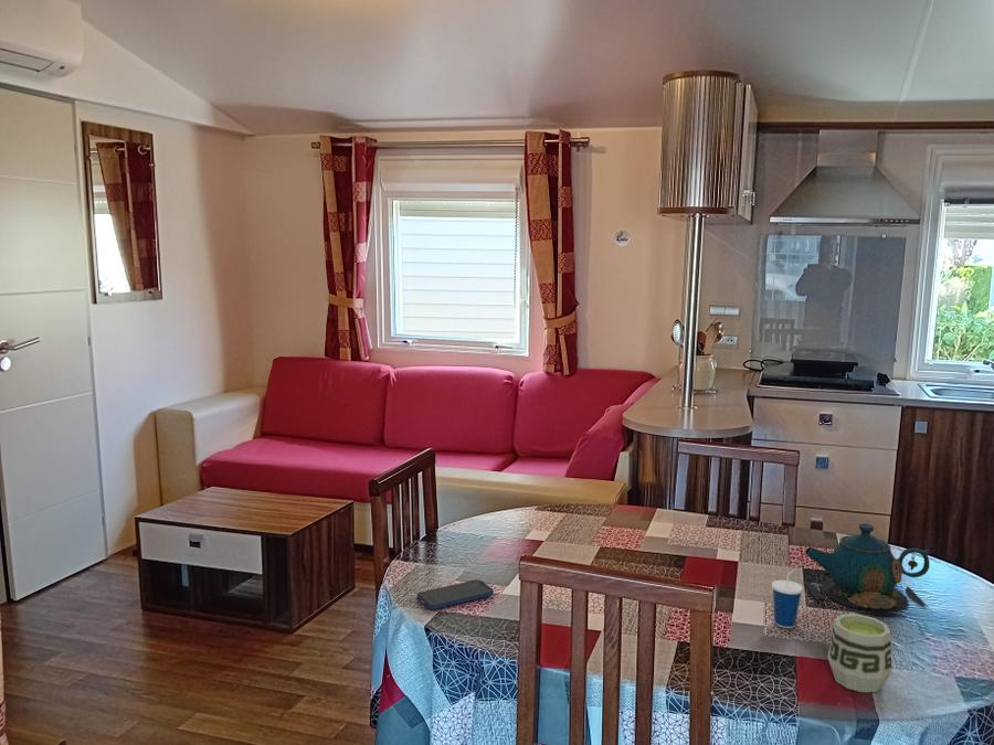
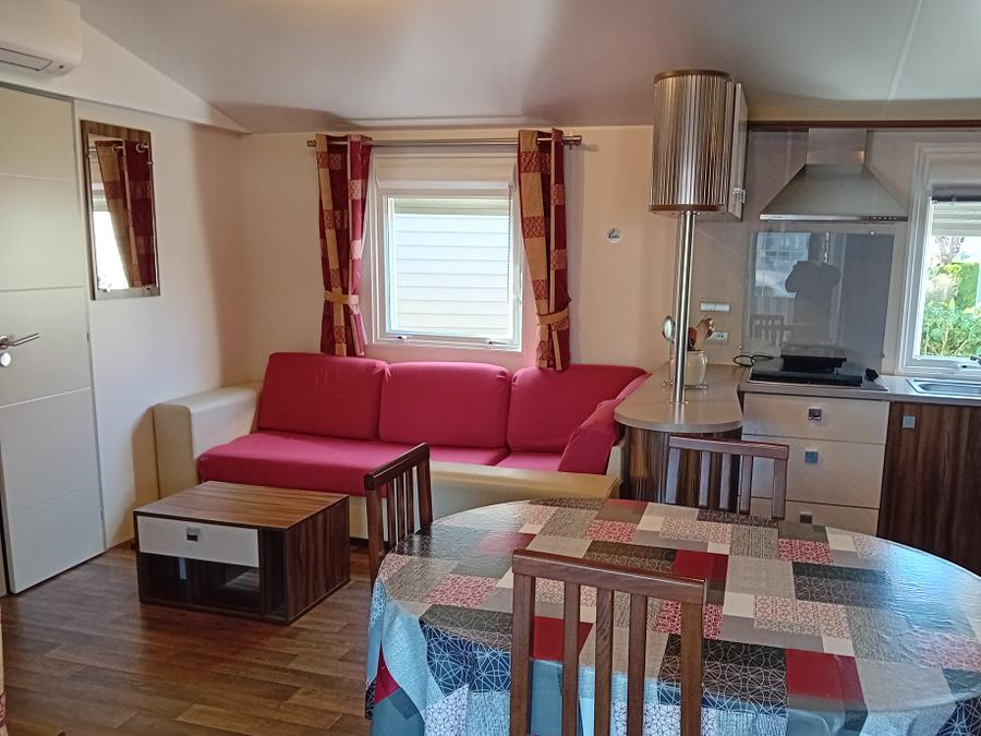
- cup (859, 652)
- teapot (867, 560)
- cup (786, 594)
- smartphone (455, 594)
